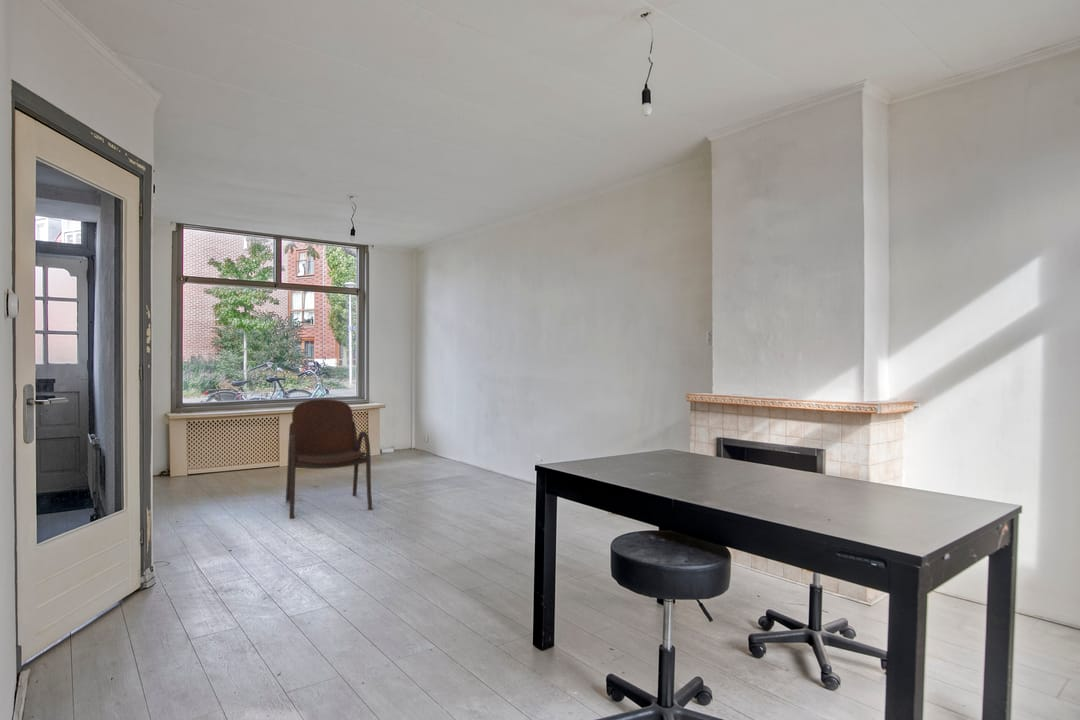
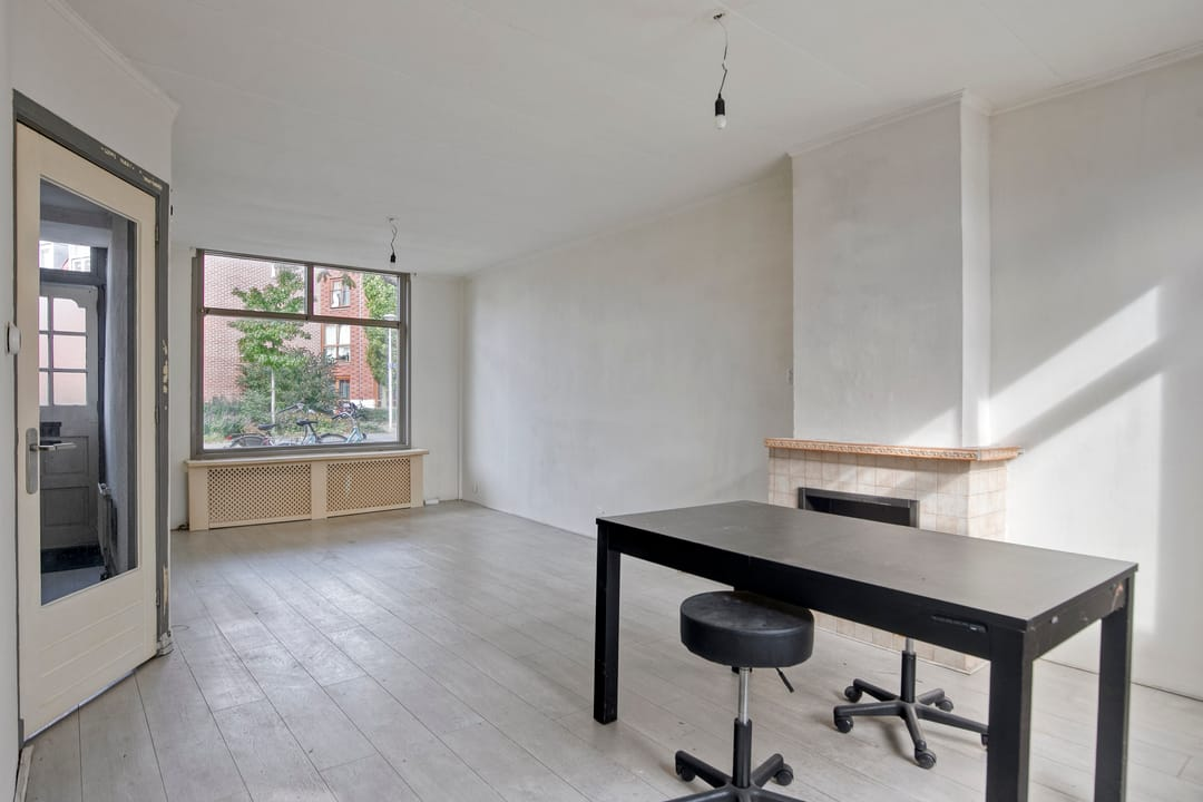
- armchair (326, 454)
